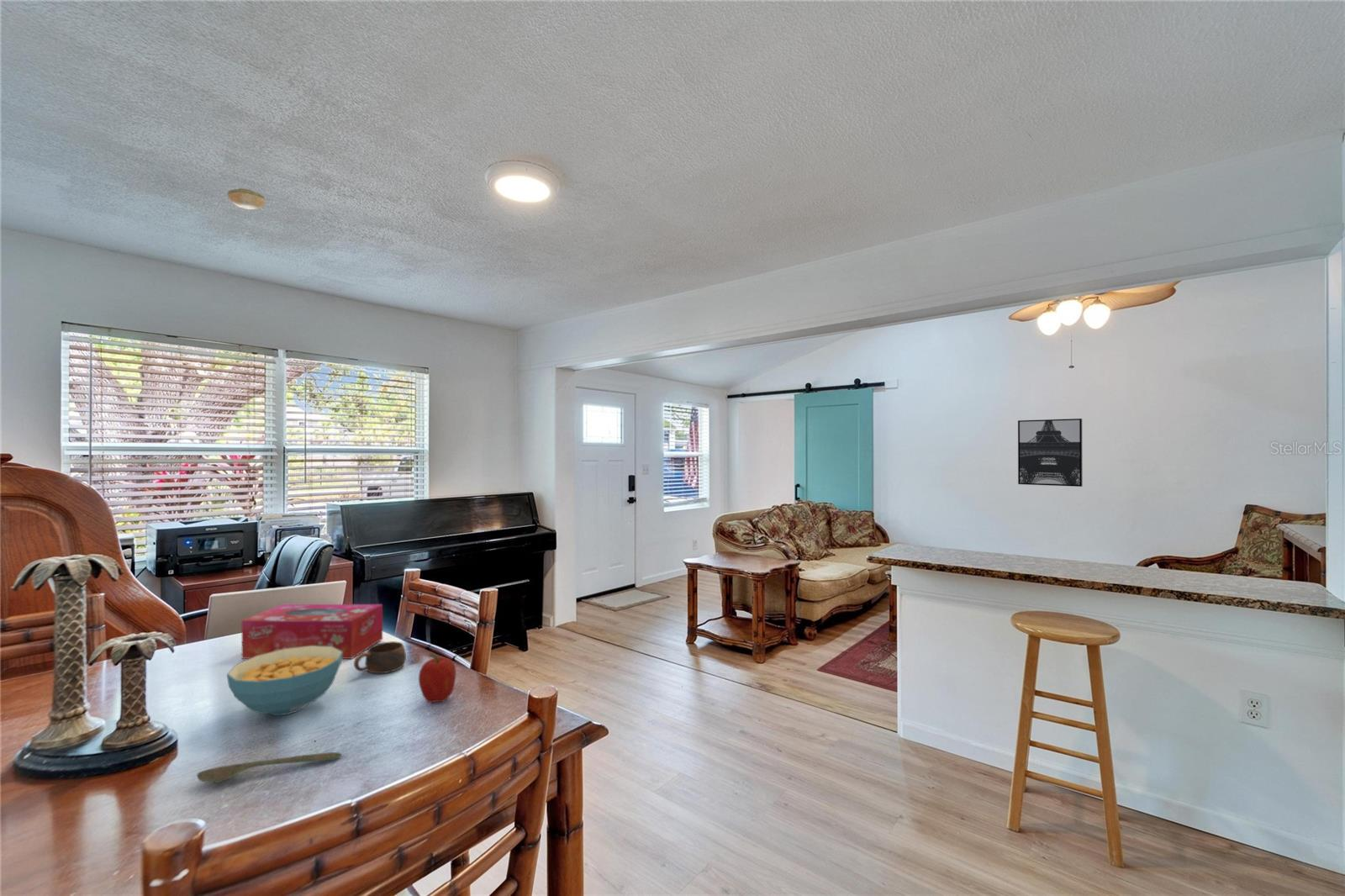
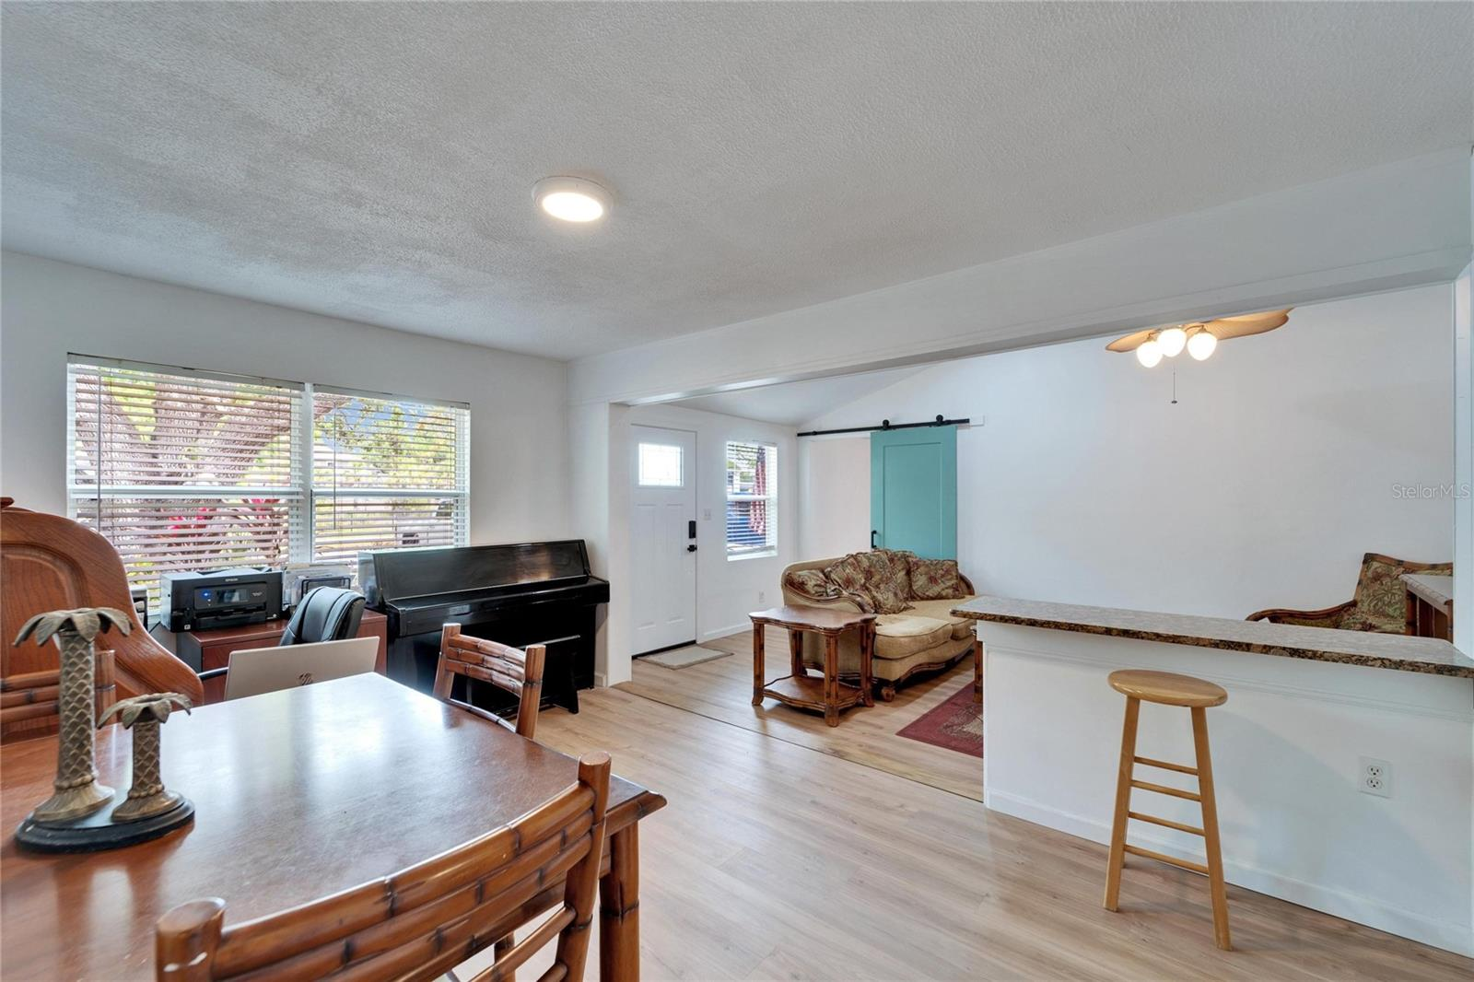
- tissue box (315, 630)
- cup (379, 658)
- smoke detector (246, 198)
- cereal bowl (287, 685)
- spoon (272, 764)
- wall art (1049, 452)
- fruit (437, 677)
